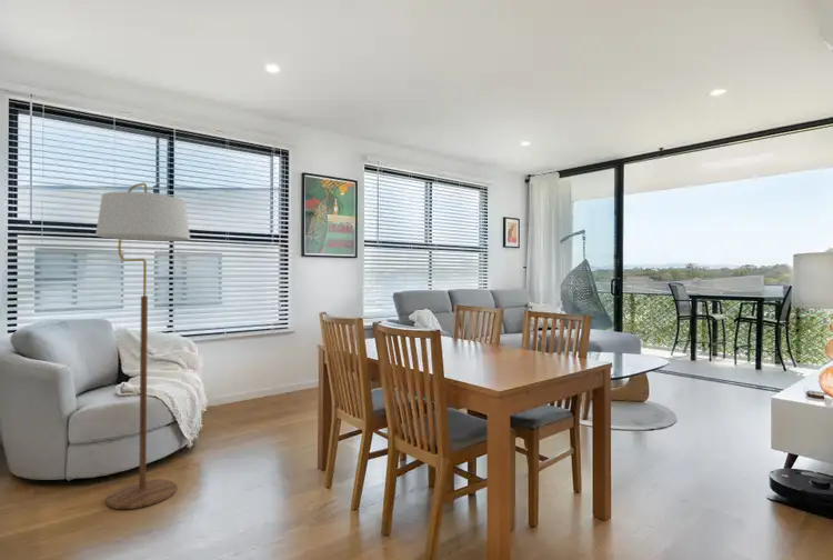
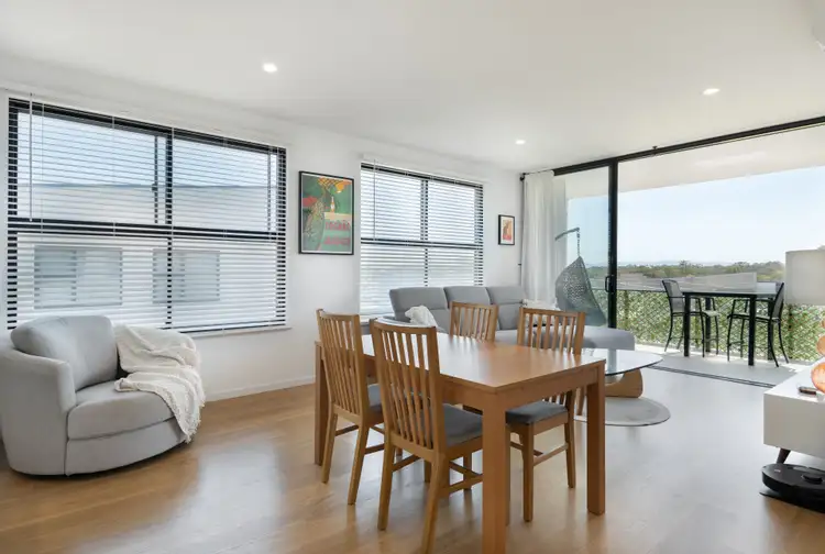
- floor lamp (141, 337)
